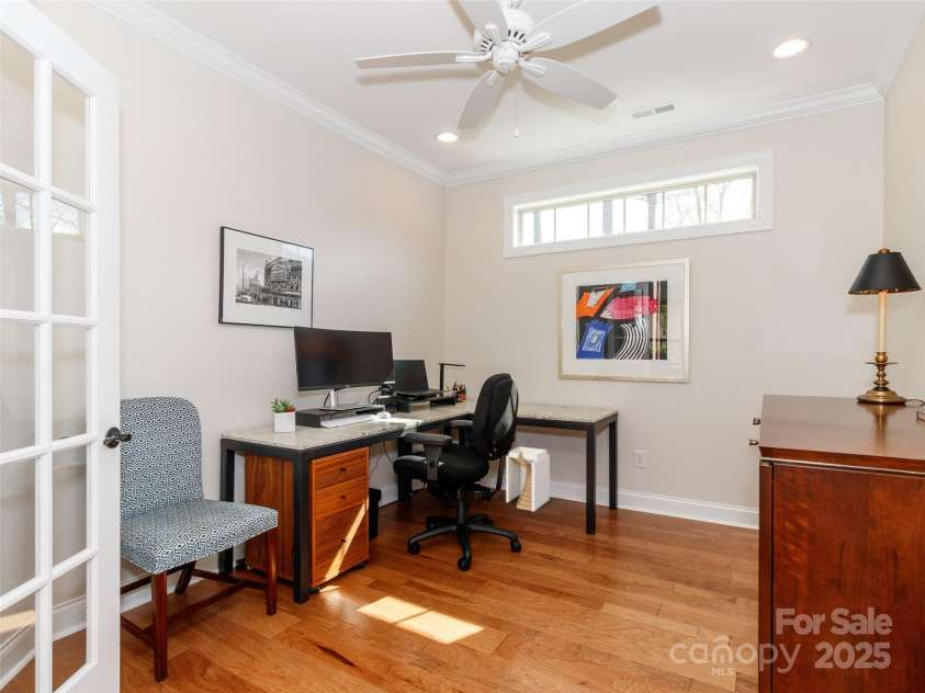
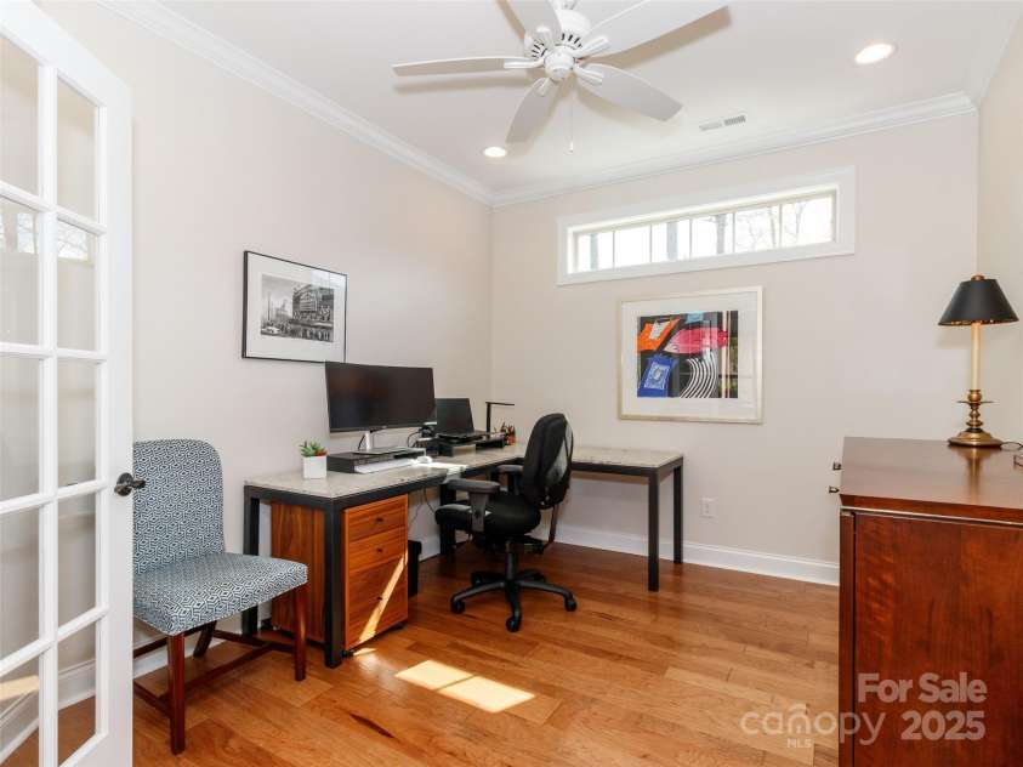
- staircase (526, 476)
